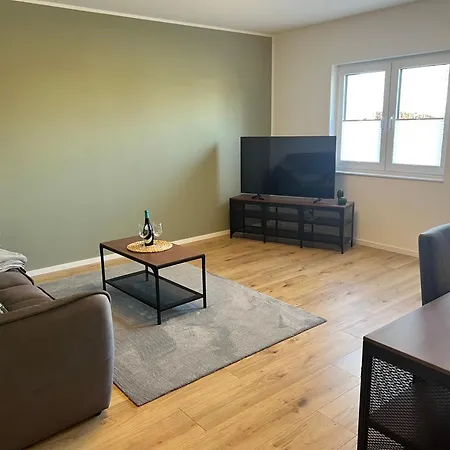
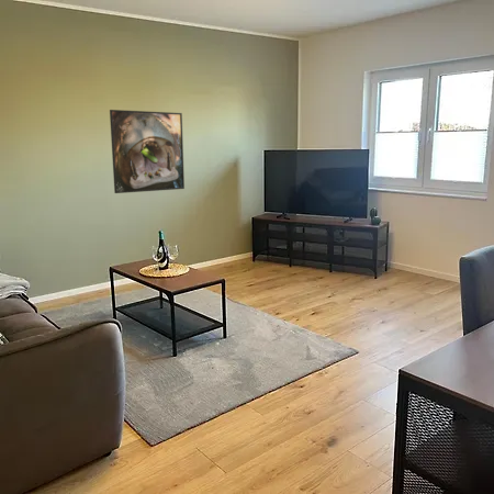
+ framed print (149, 151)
